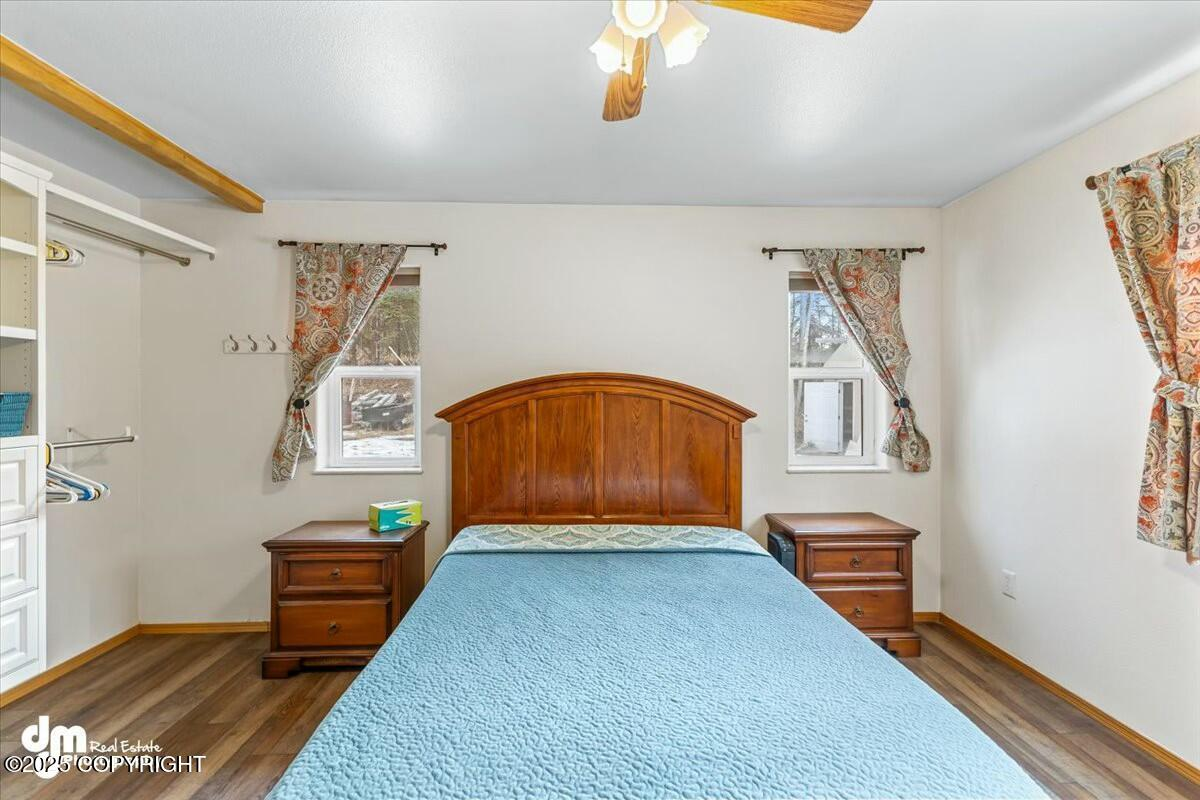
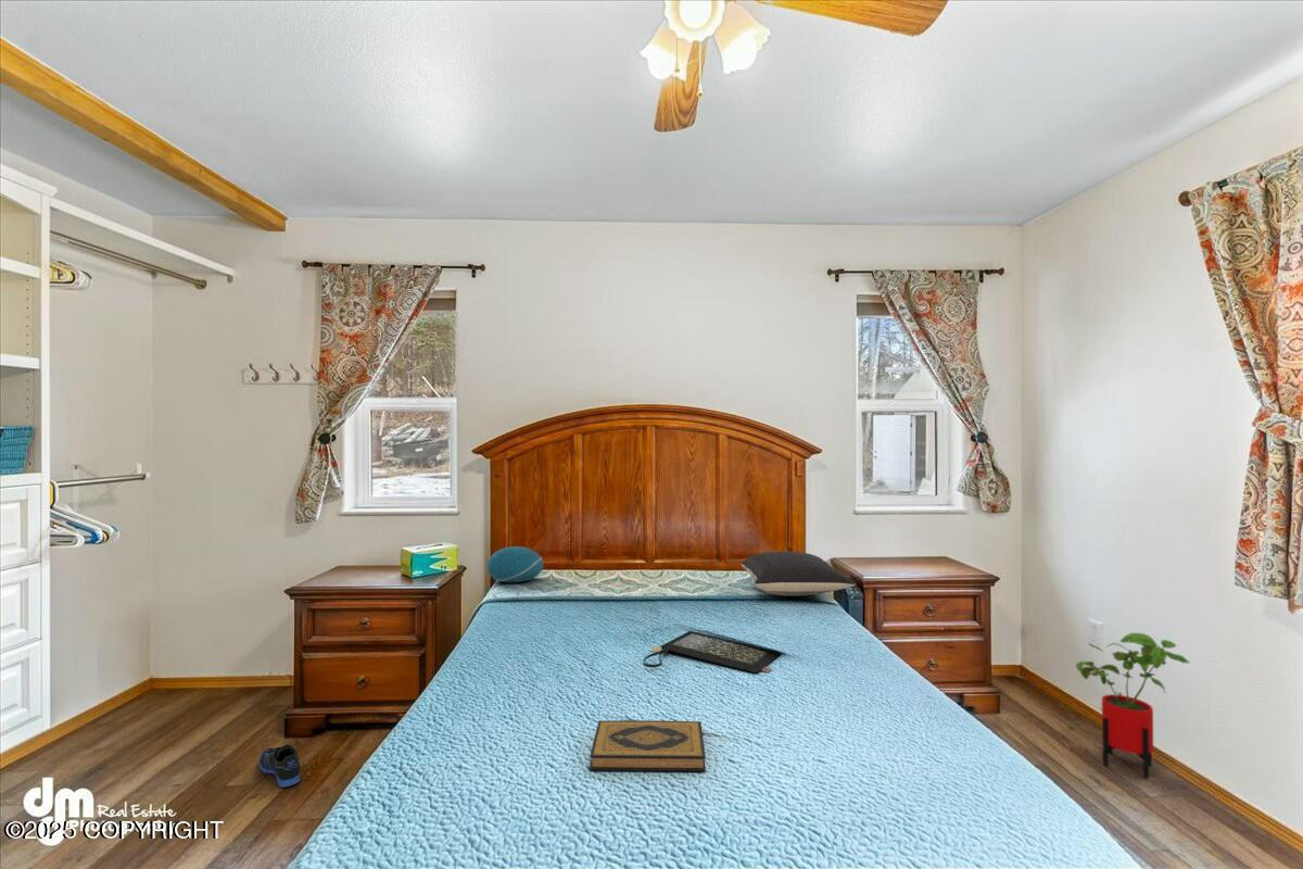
+ house plant (1128, 697)
+ hardback book (648, 743)
+ cushion (515, 564)
+ sneaker (280, 757)
+ clutch bag (713, 648)
+ pillow (794, 572)
